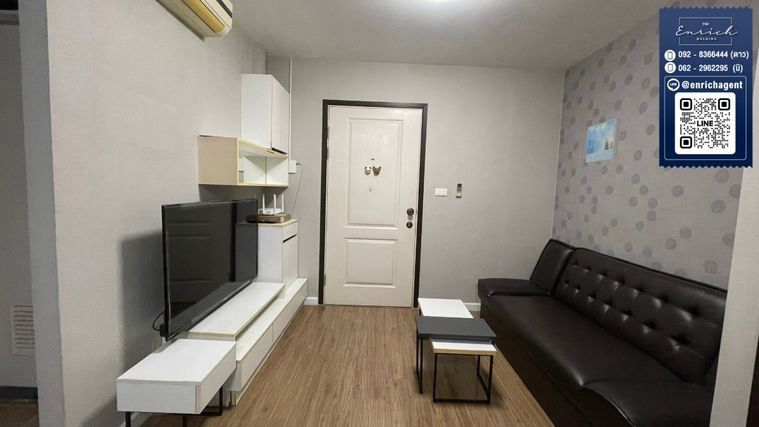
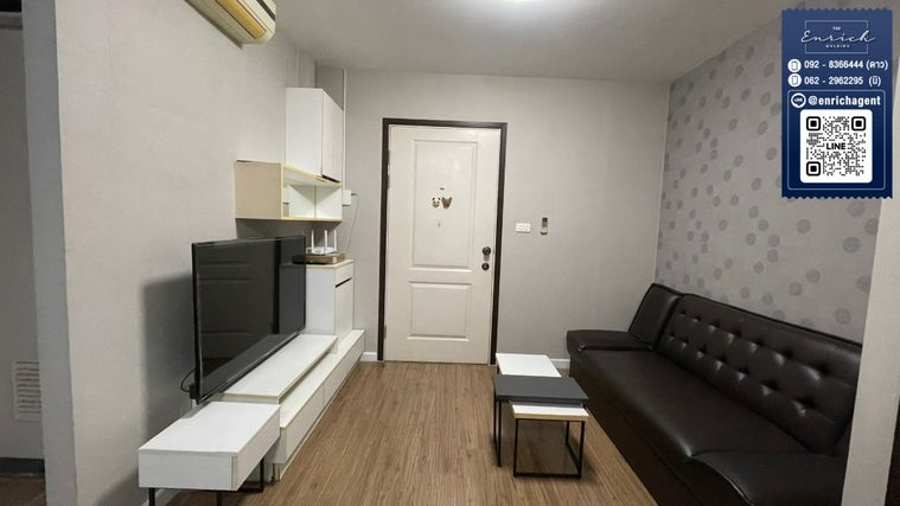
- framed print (601, 142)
